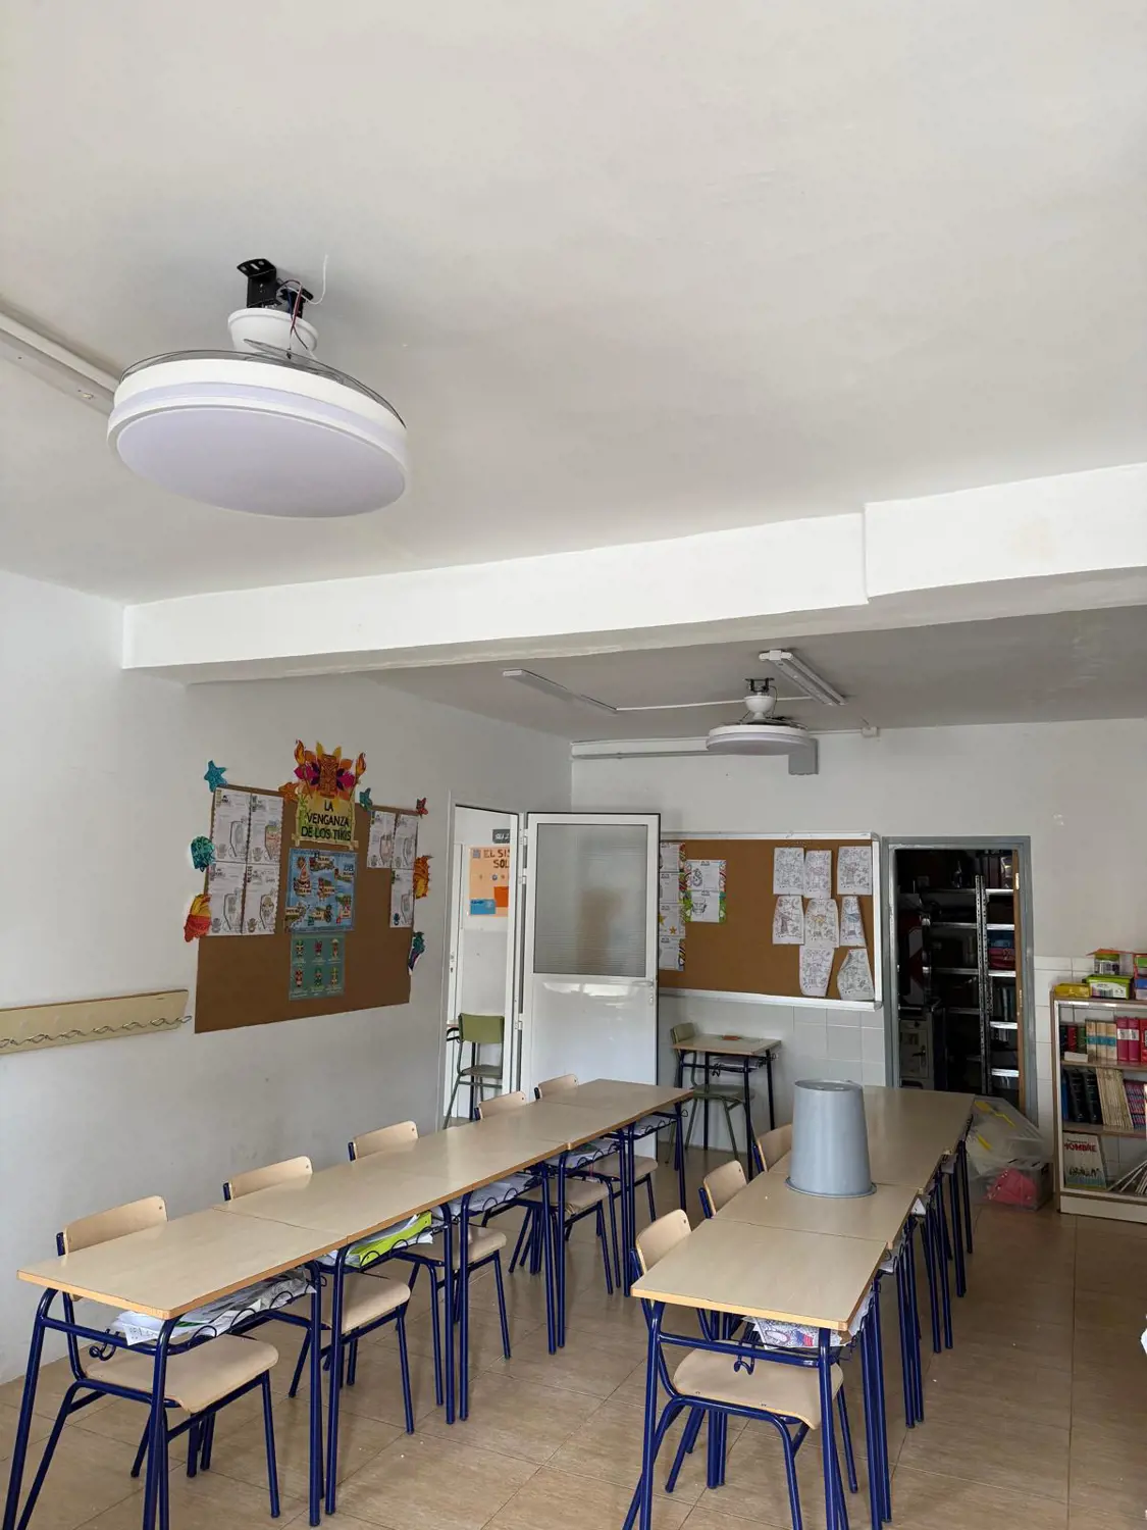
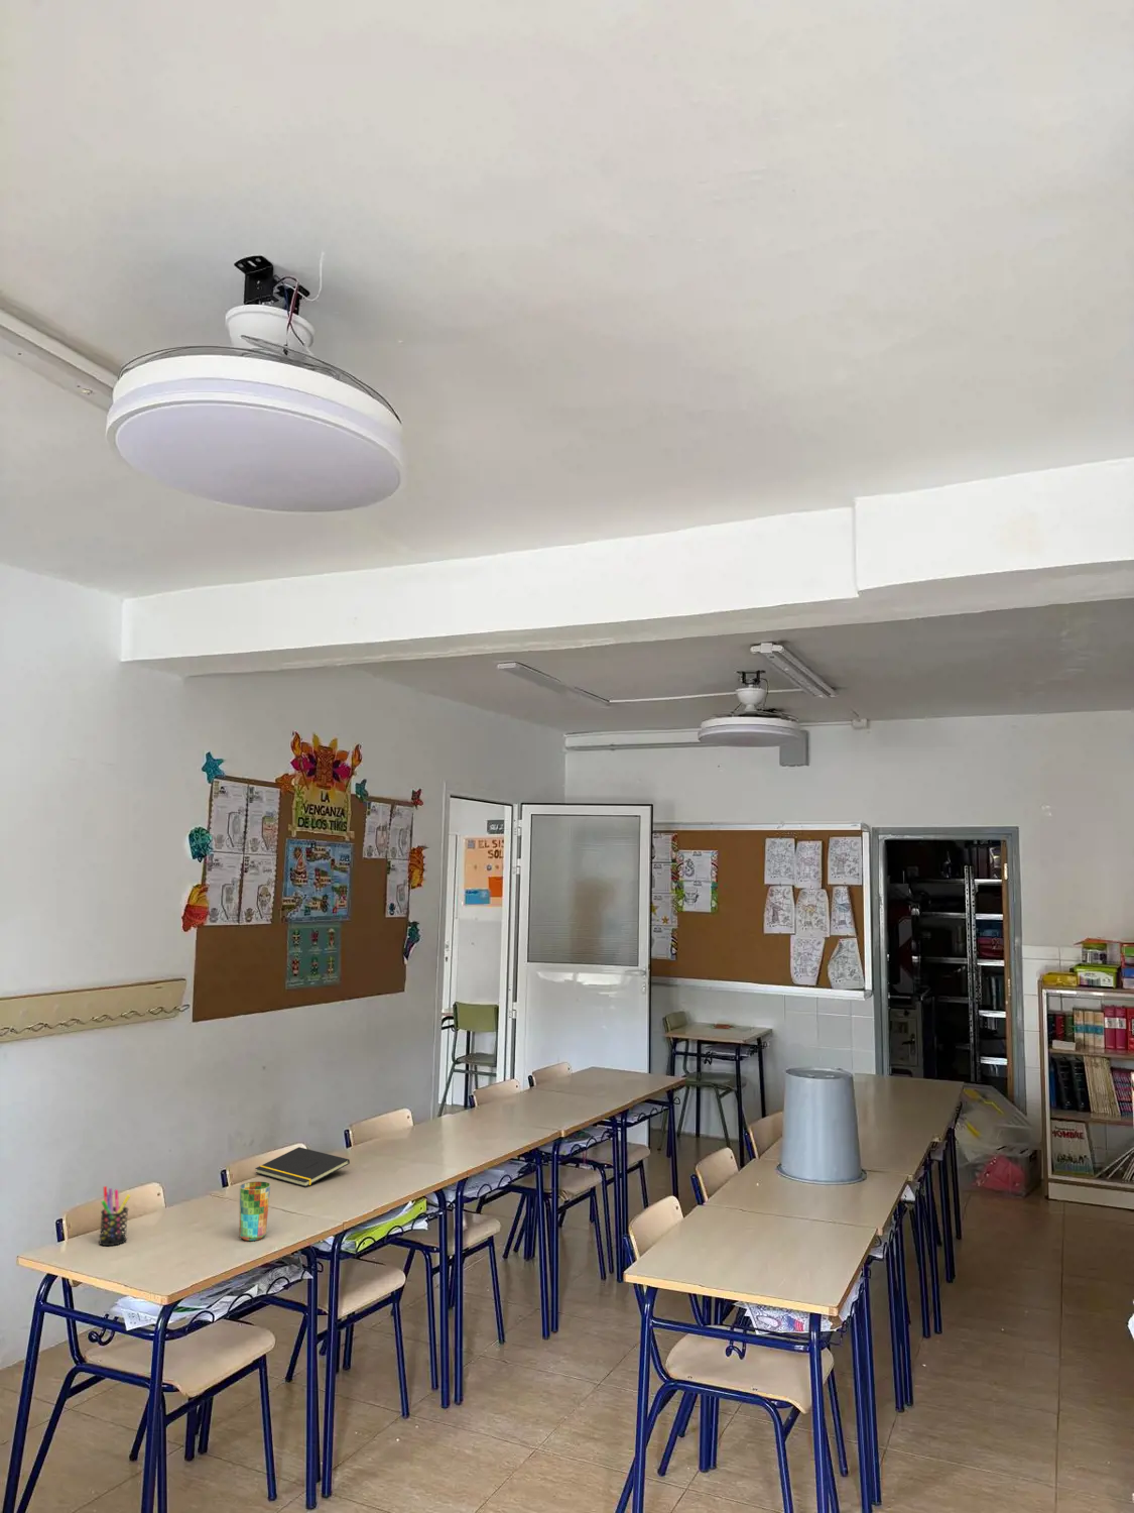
+ pen holder (111, 1214)
+ notepad (301, 1166)
+ cup (253, 1212)
